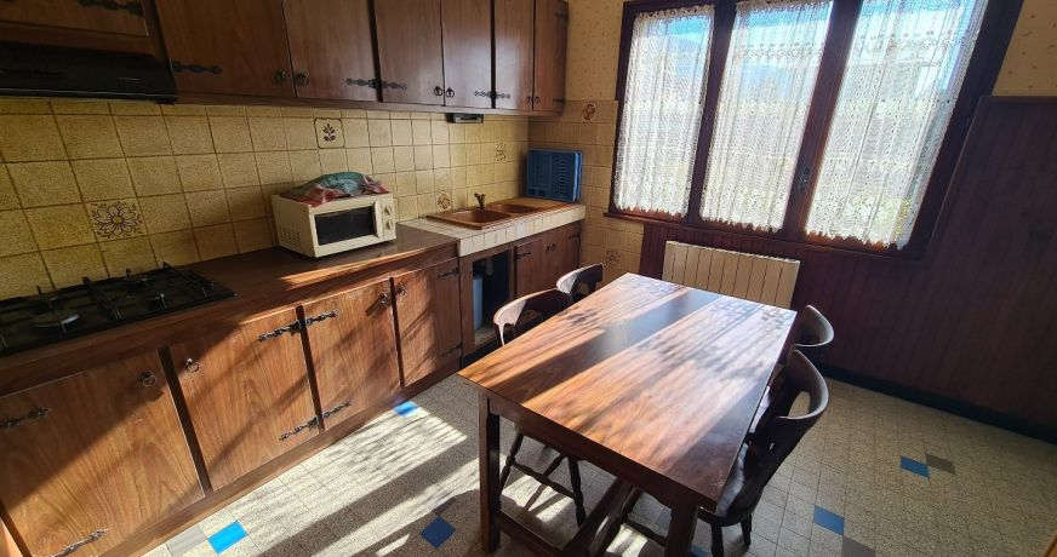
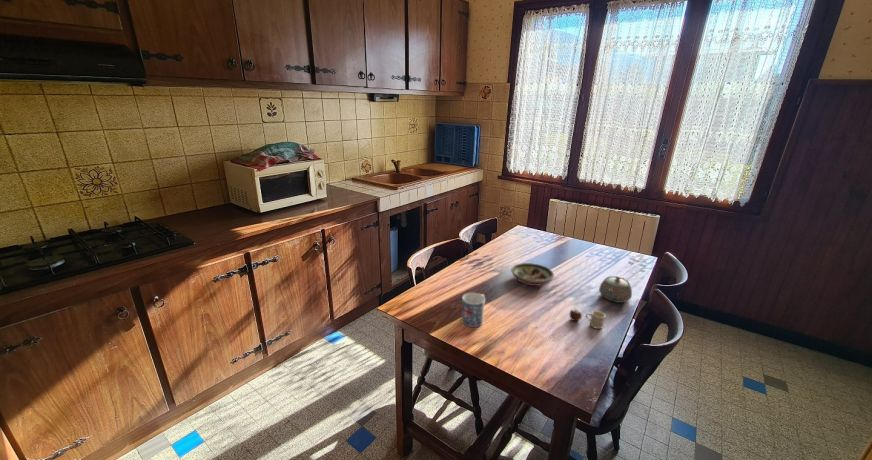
+ teapot (615, 287)
+ mug (586, 316)
+ decorative bowl (532, 276)
+ mug (475, 307)
